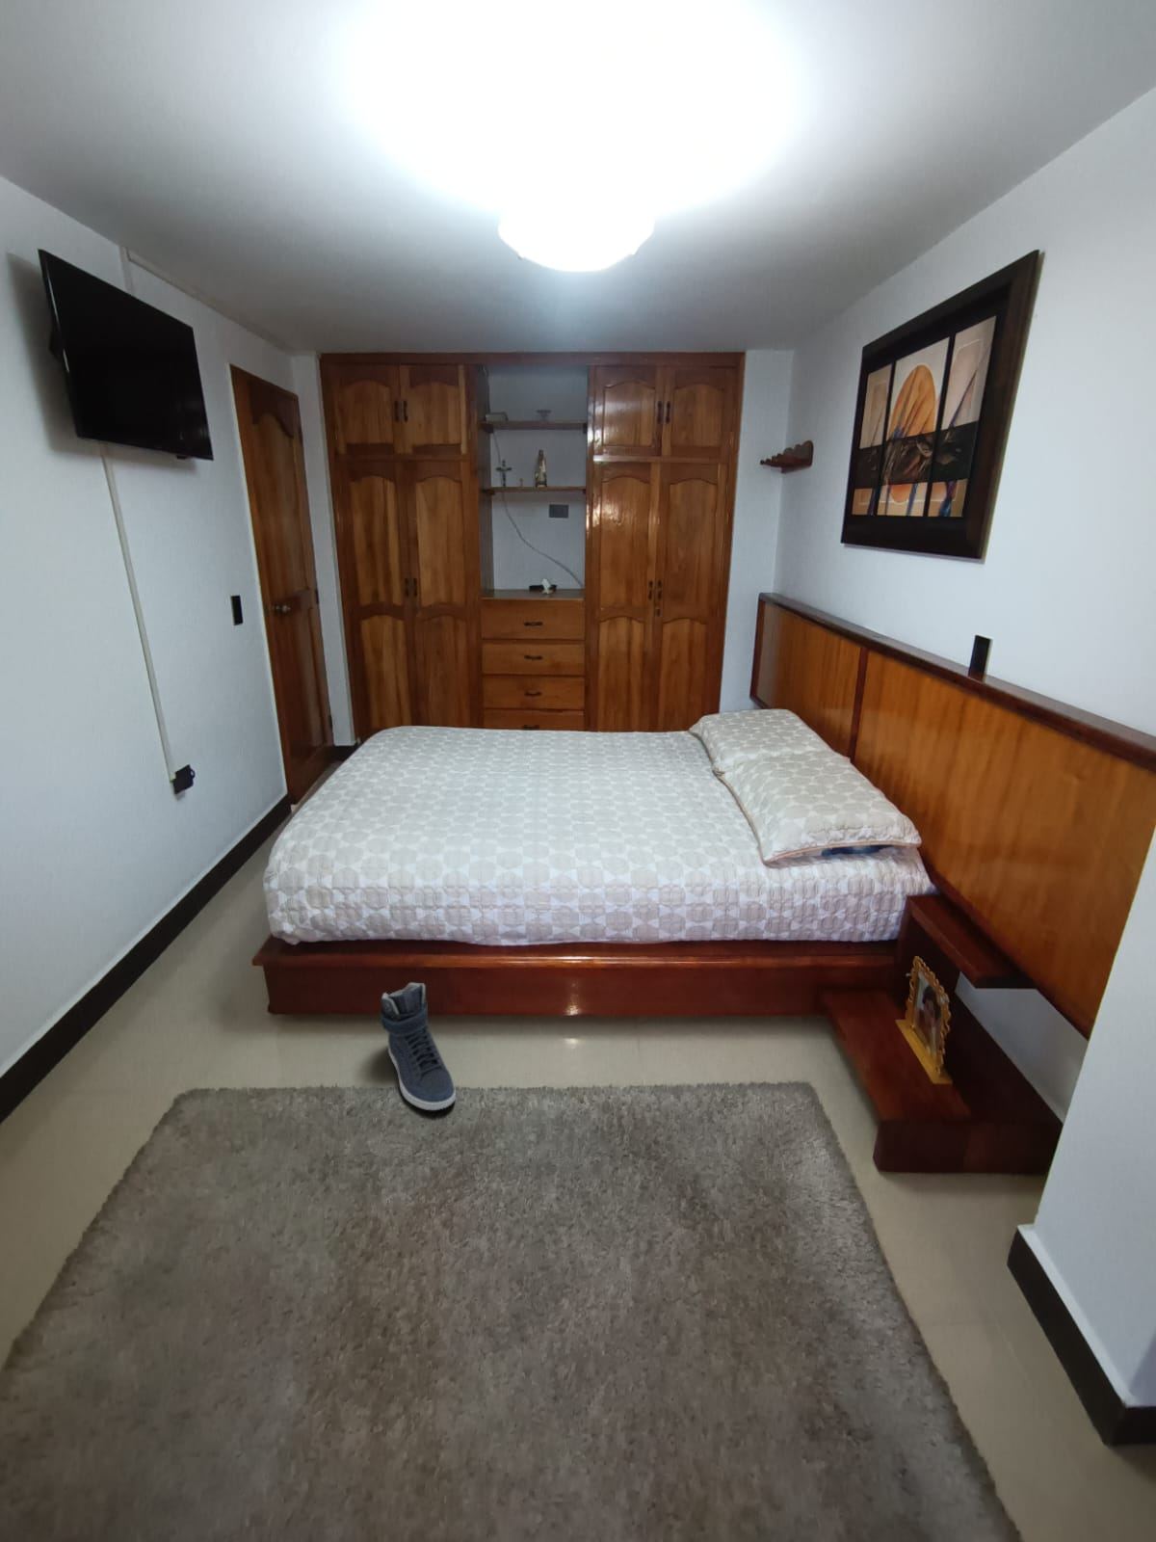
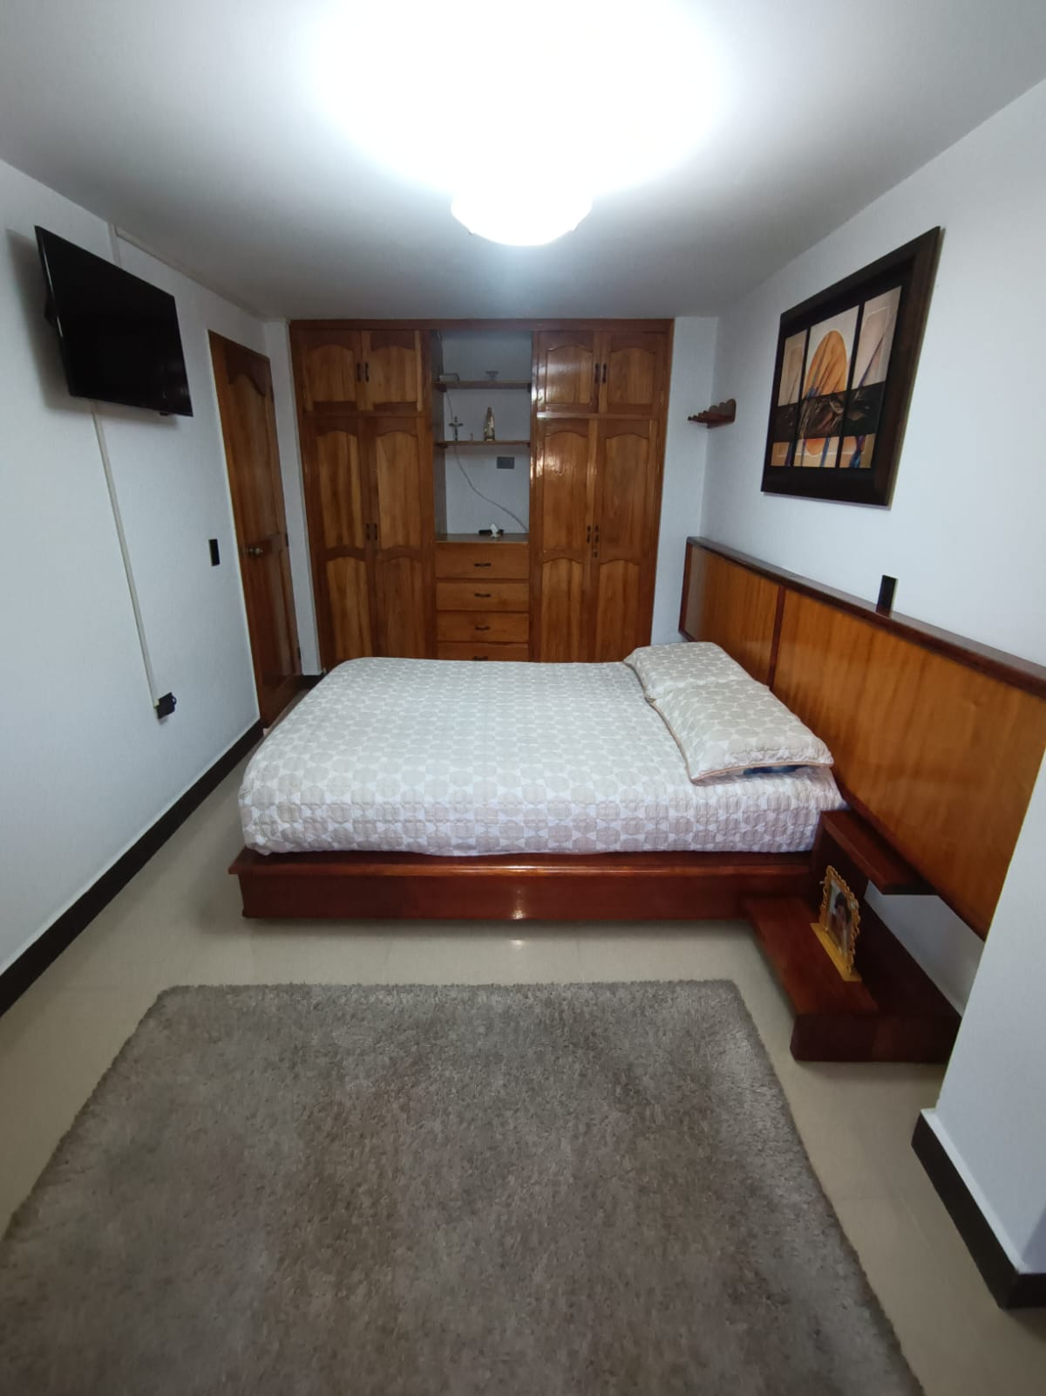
- sneaker (418, 1038)
